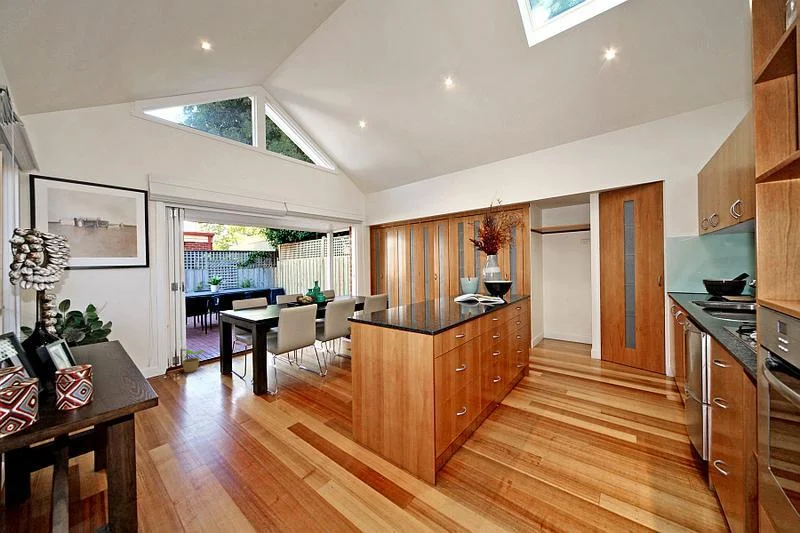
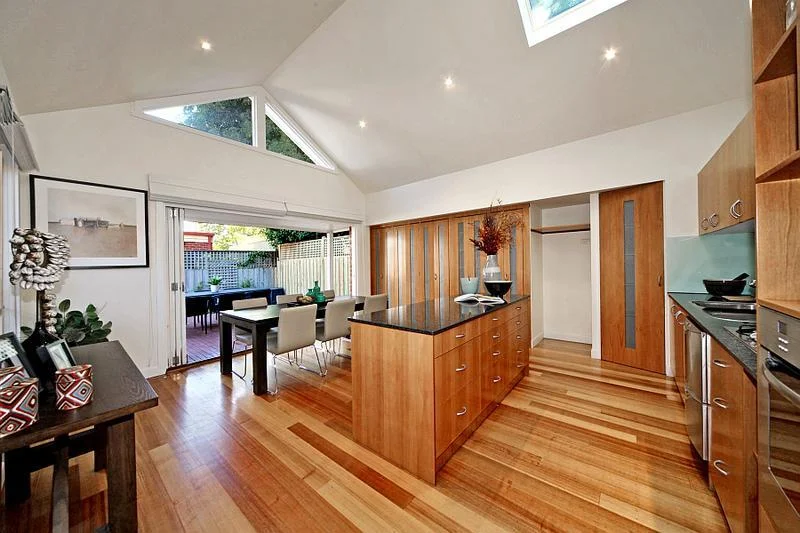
- potted plant (189, 358)
